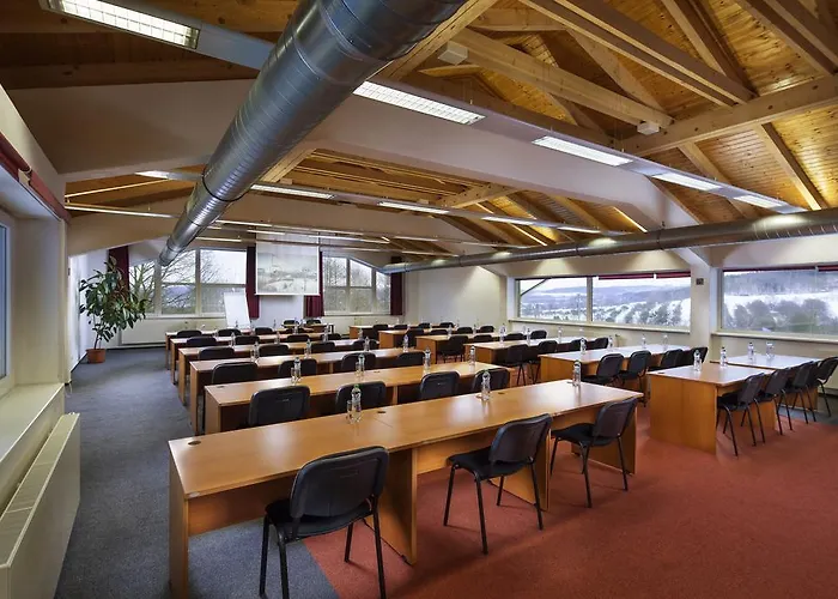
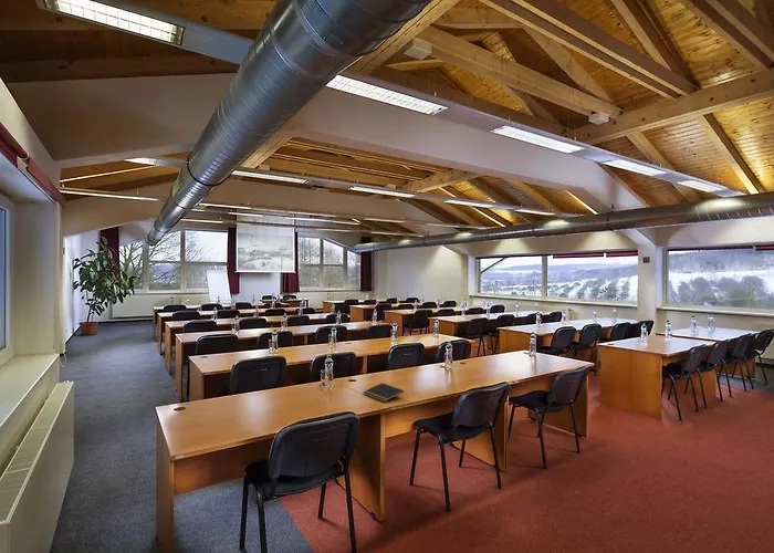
+ notepad (383, 392)
